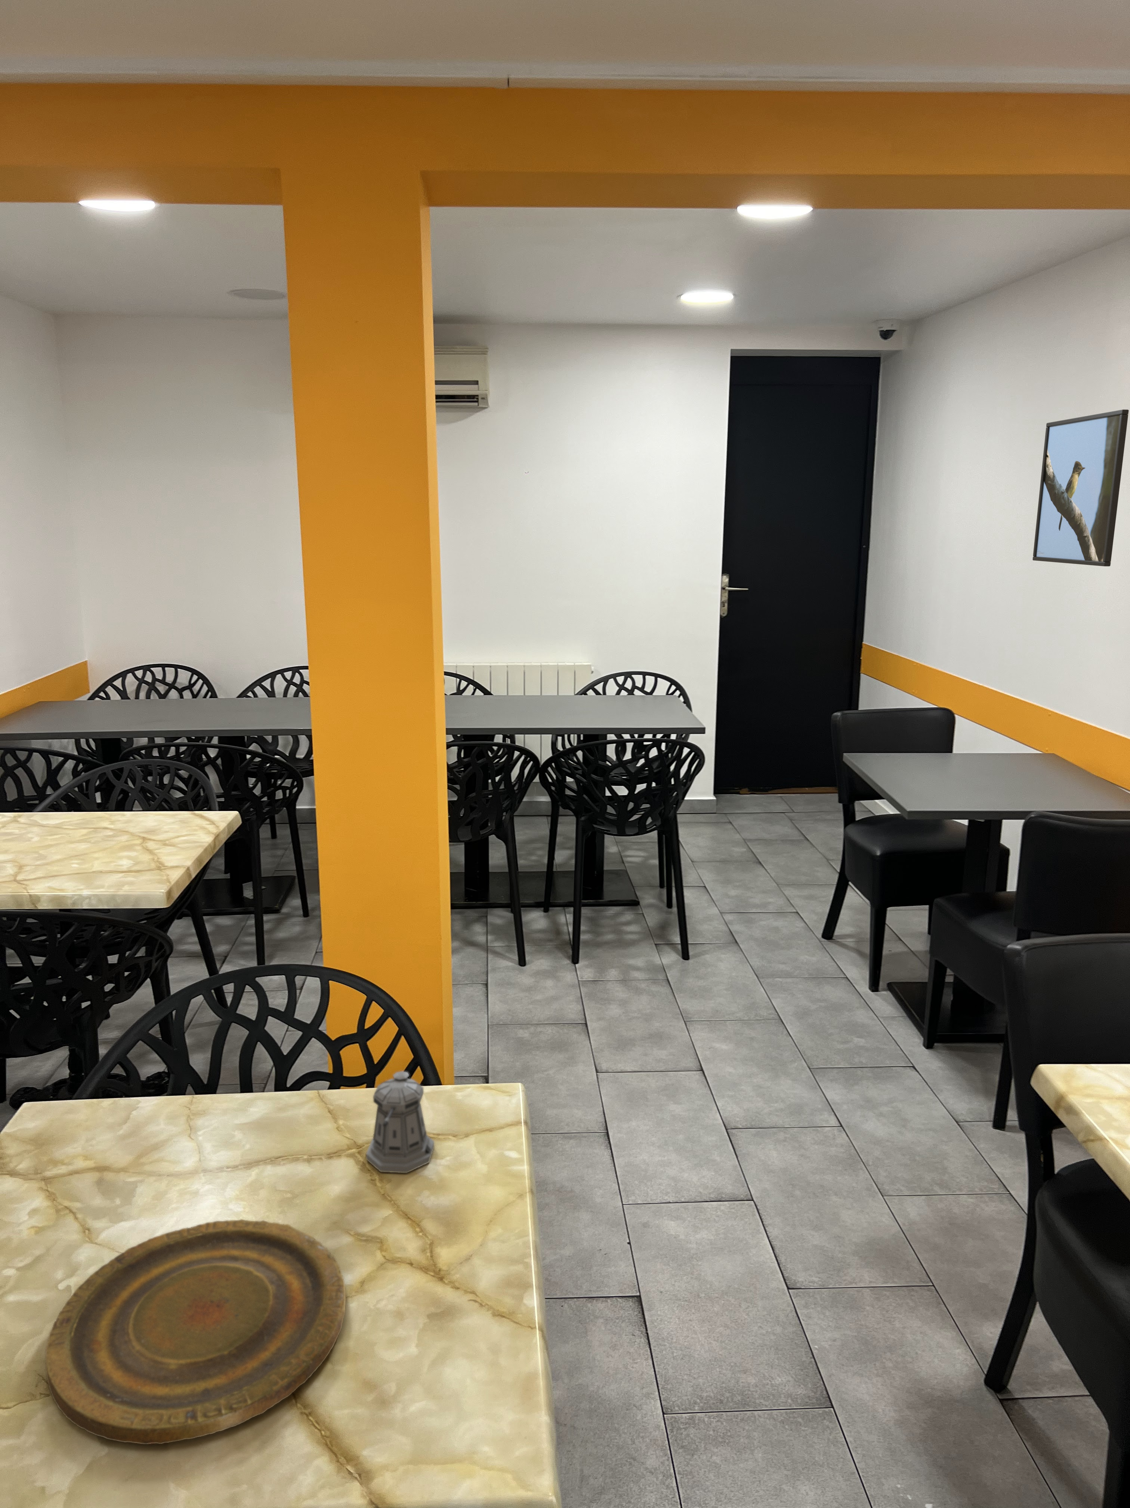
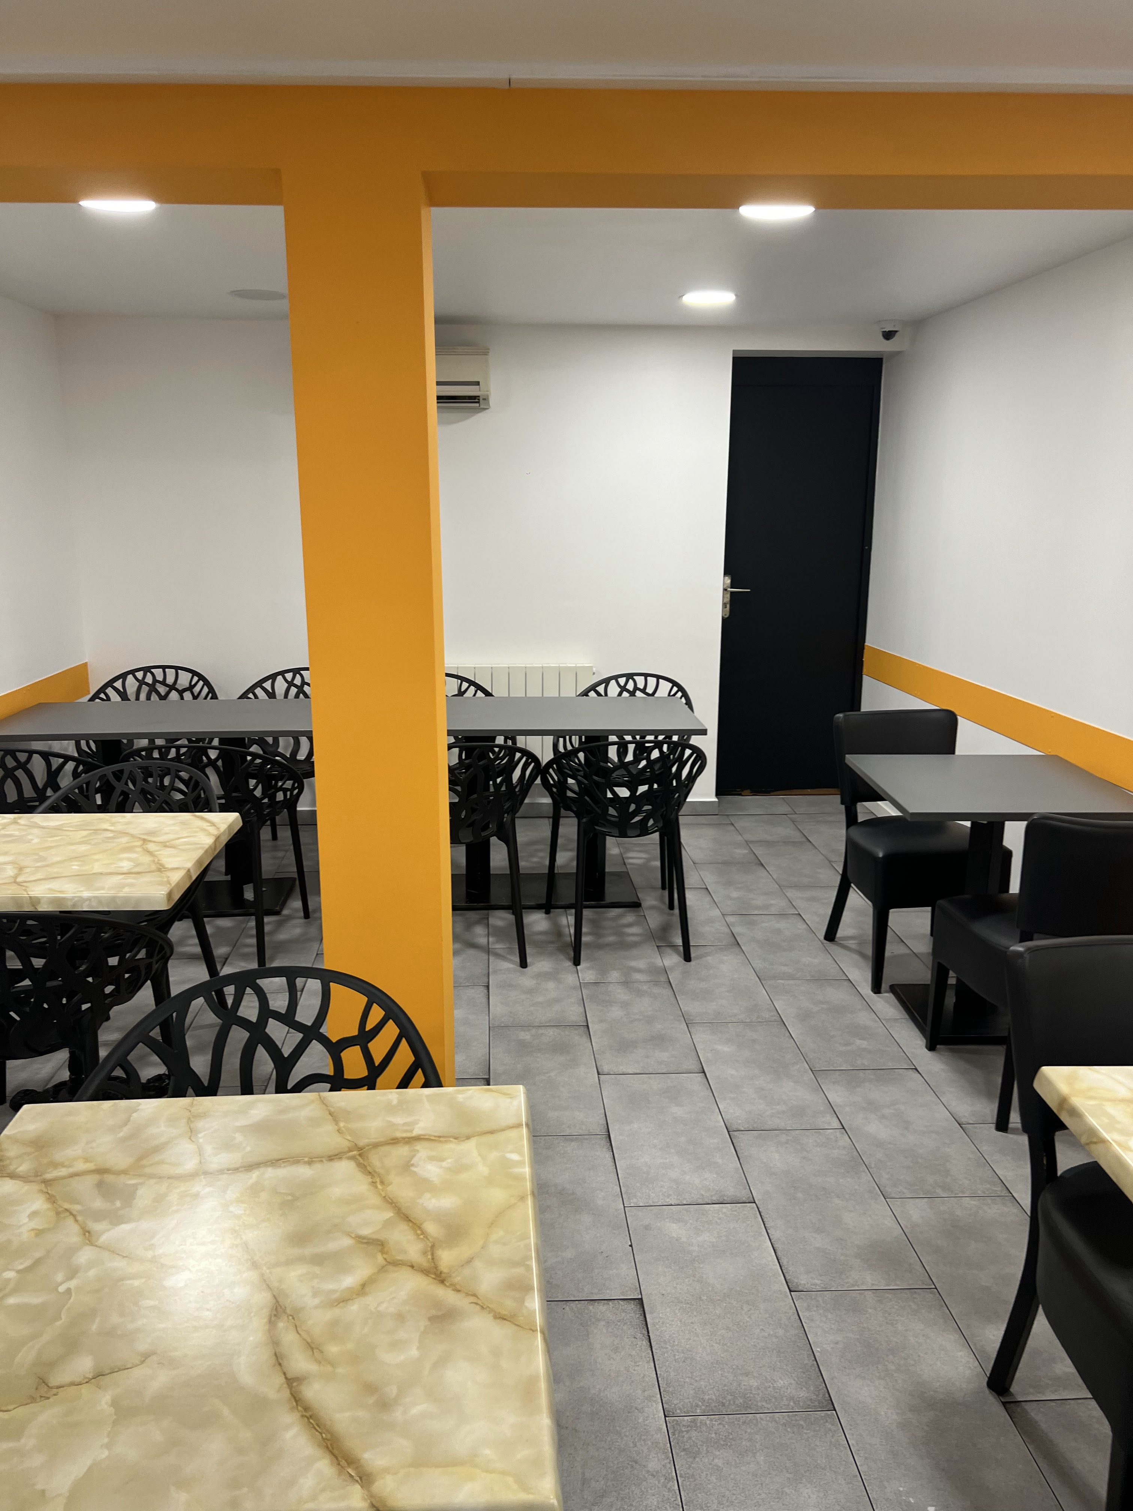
- plate (202, 1317)
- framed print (1077, 490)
- pepper shaker (396, 1121)
